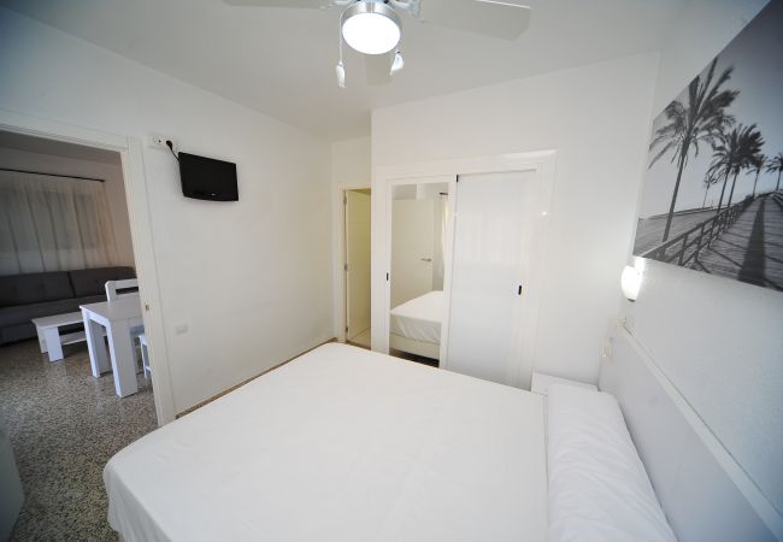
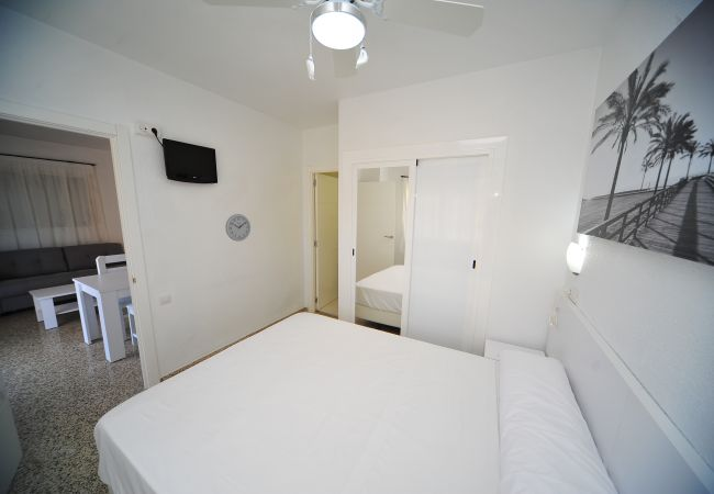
+ wall clock (238, 227)
